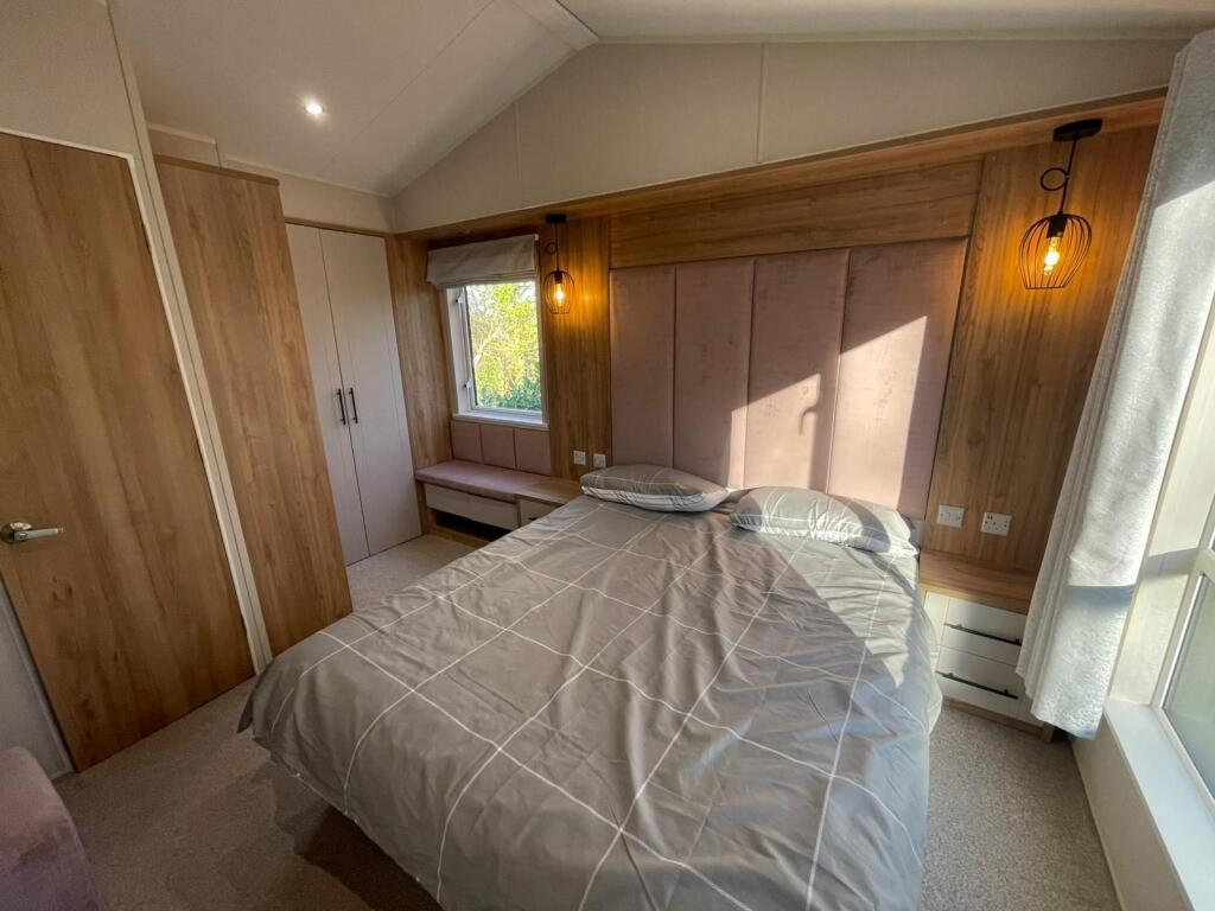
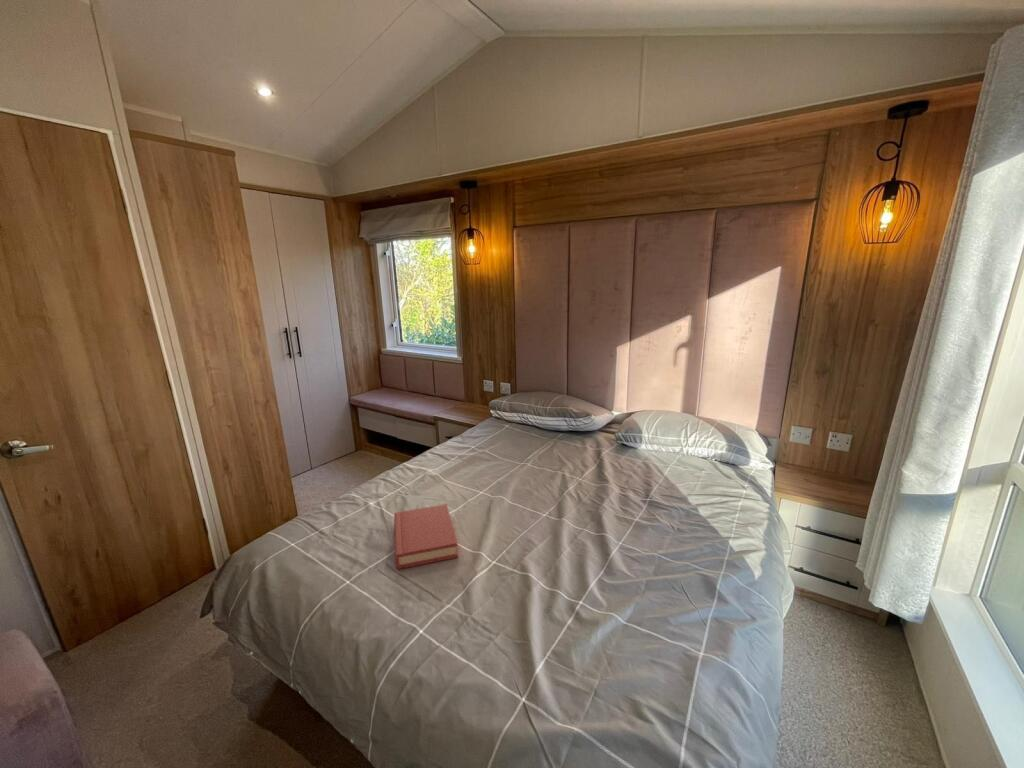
+ hardback book (424, 533)
